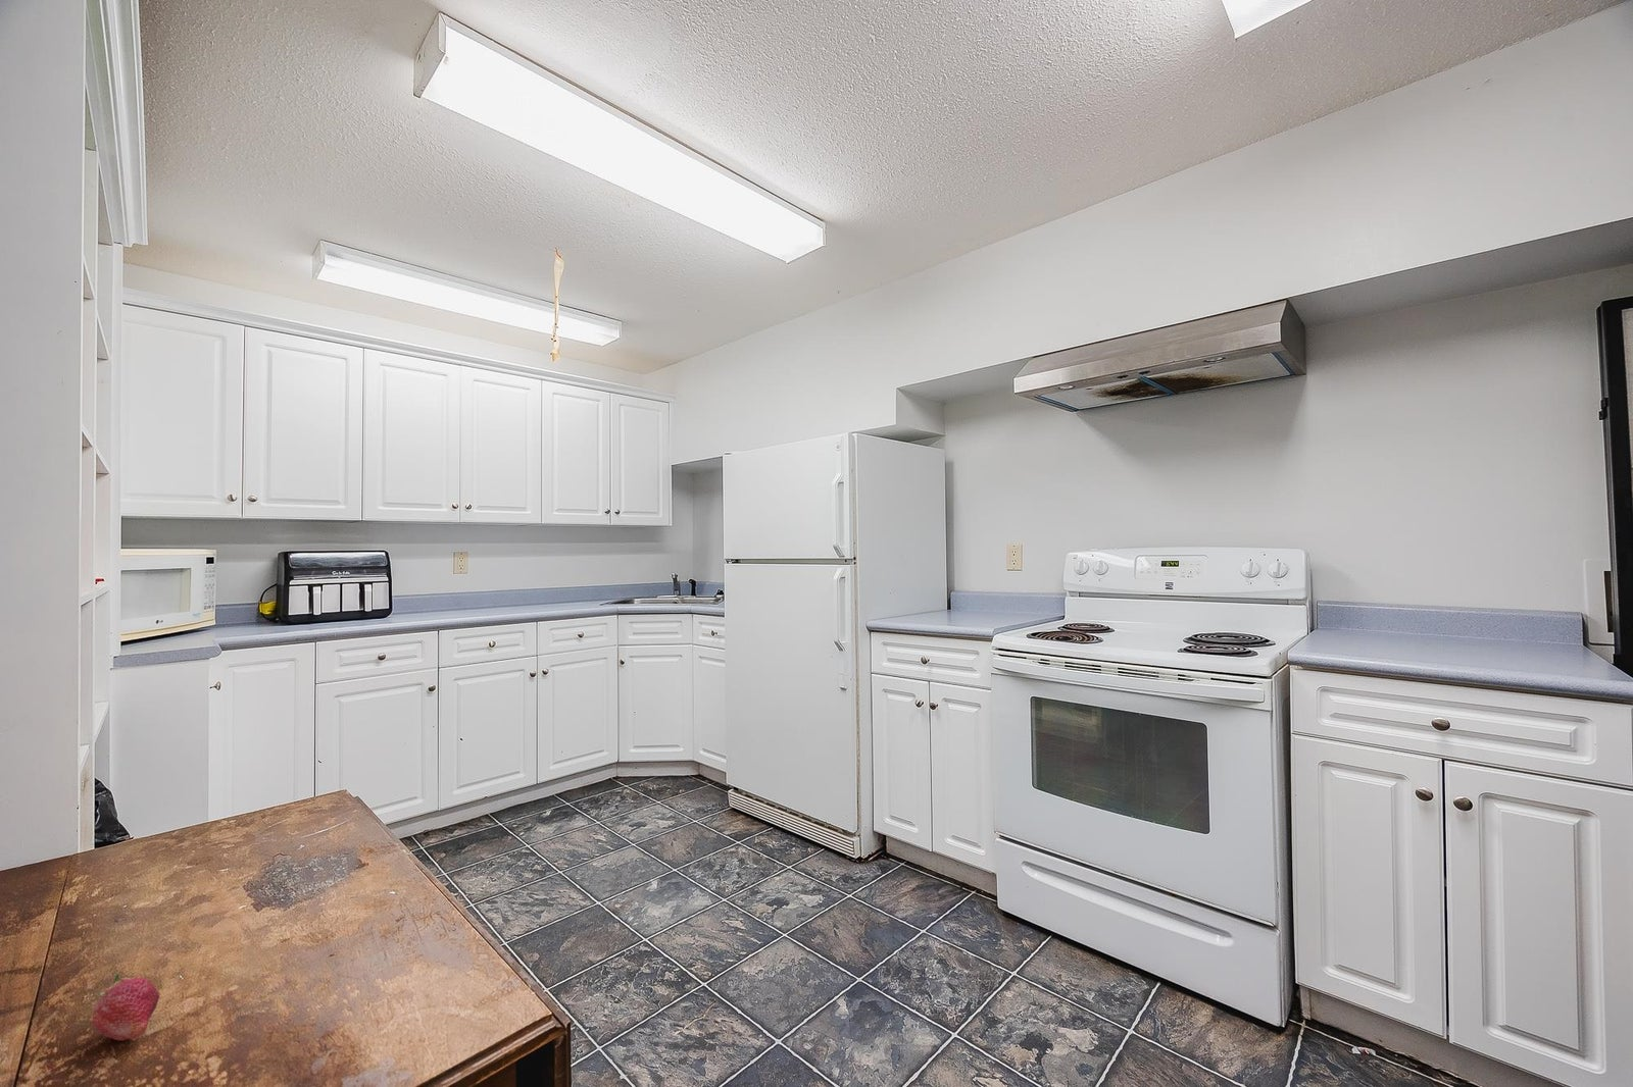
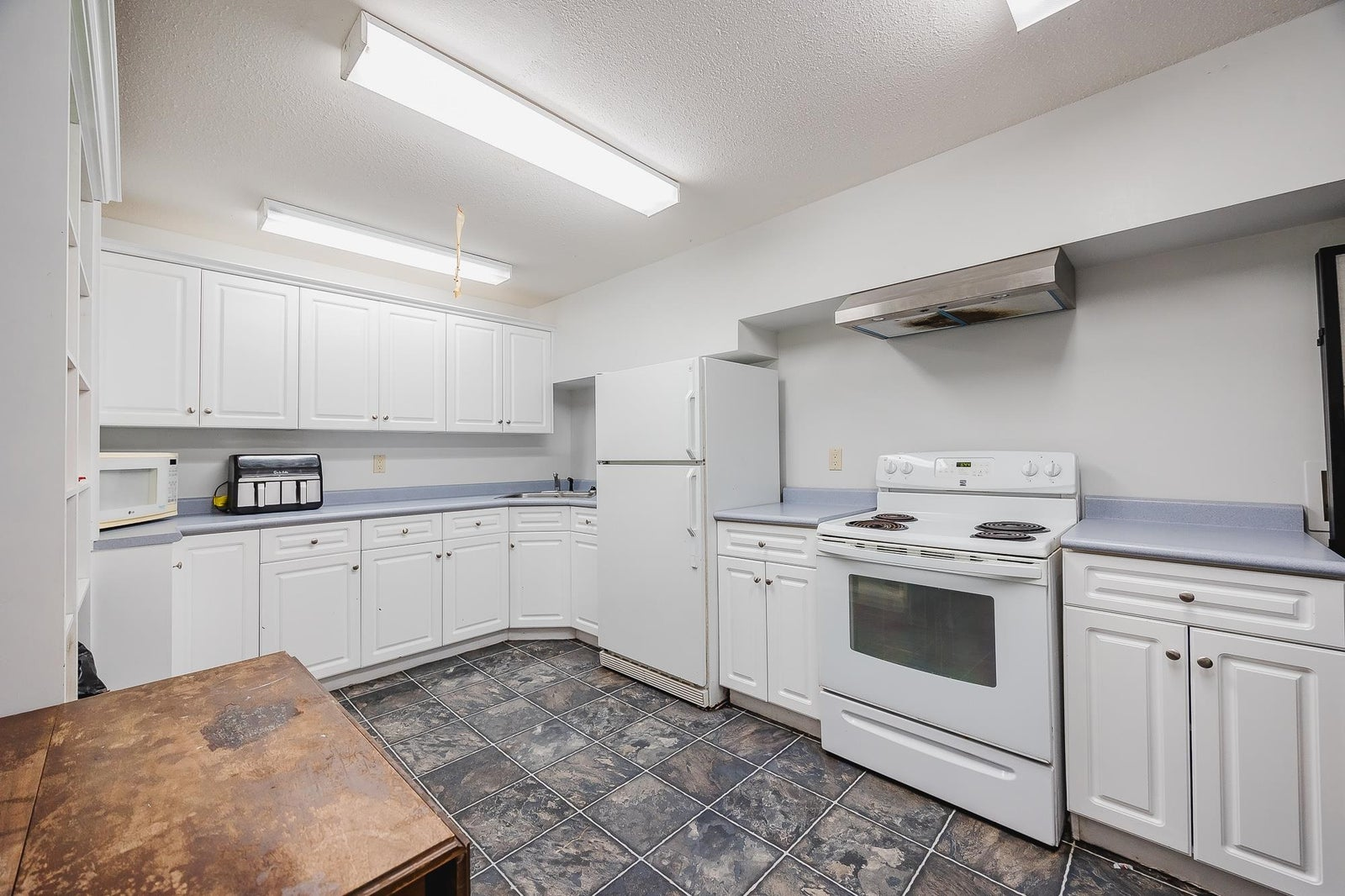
- fruit (126, 1005)
